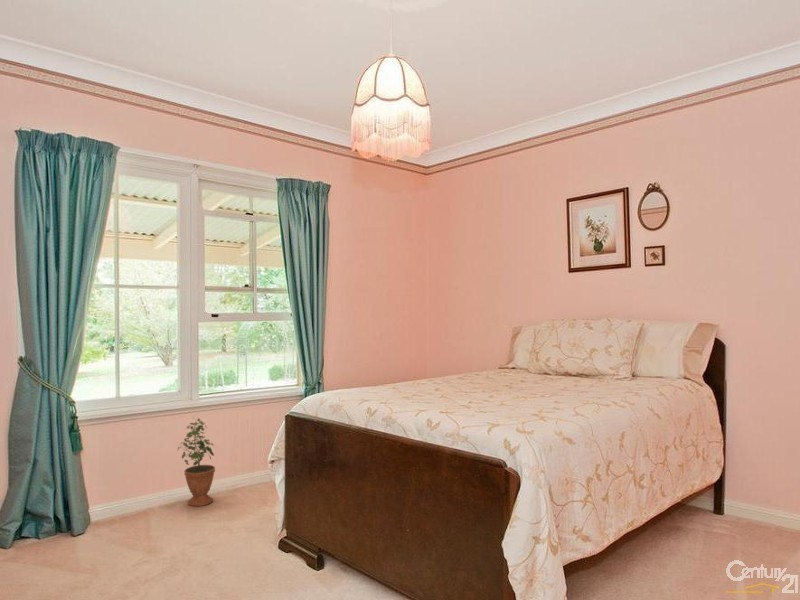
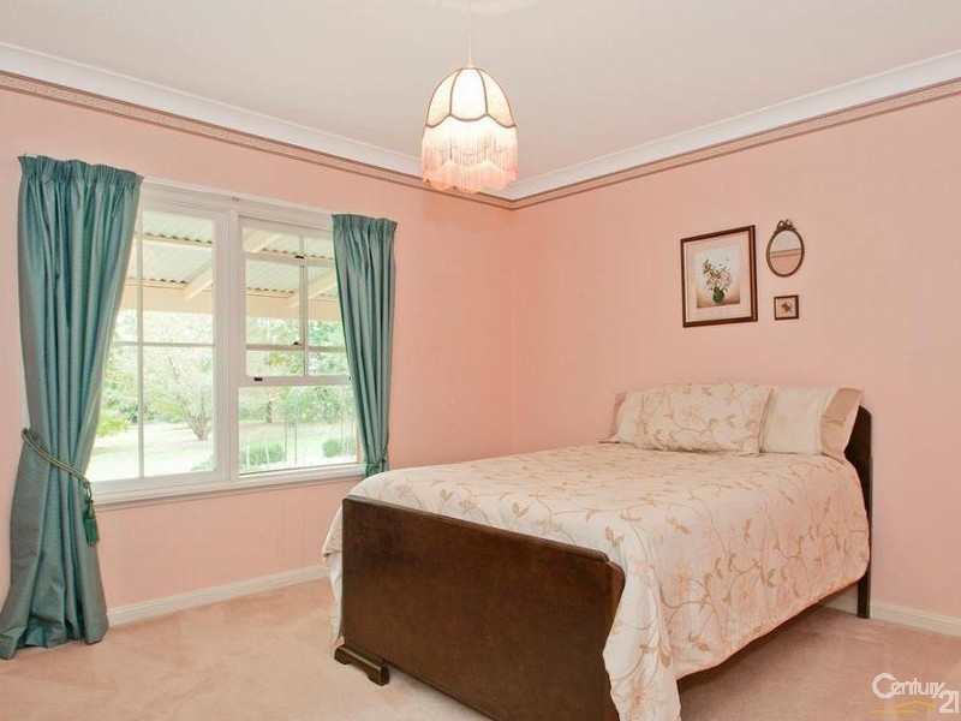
- potted plant (196, 460)
